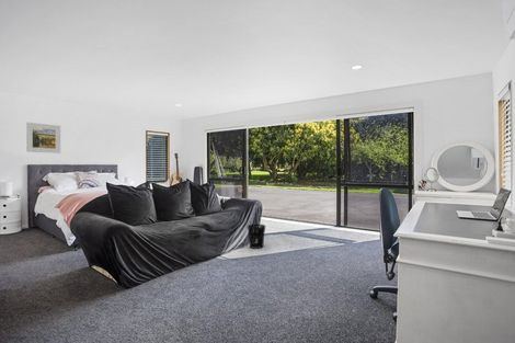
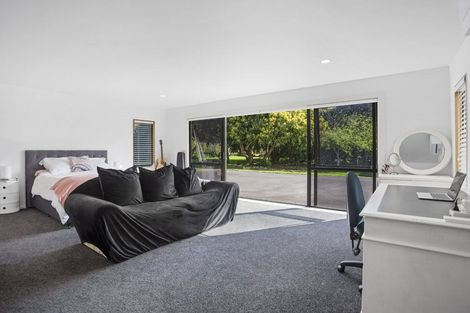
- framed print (44, 138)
- wastebasket (256, 236)
